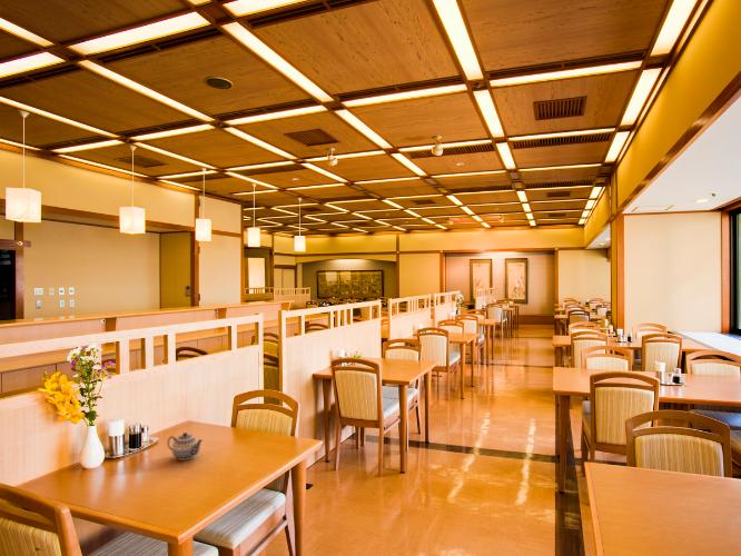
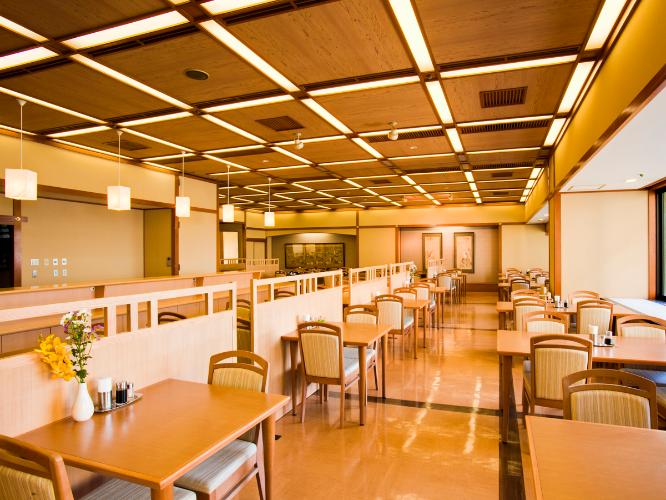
- teapot (185, 445)
